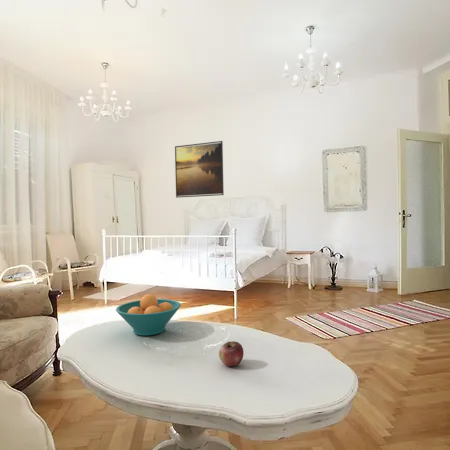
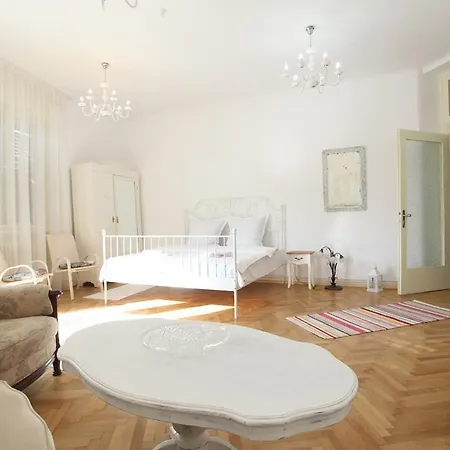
- apple (231, 352)
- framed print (198, 170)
- fruit bowl (149, 312)
